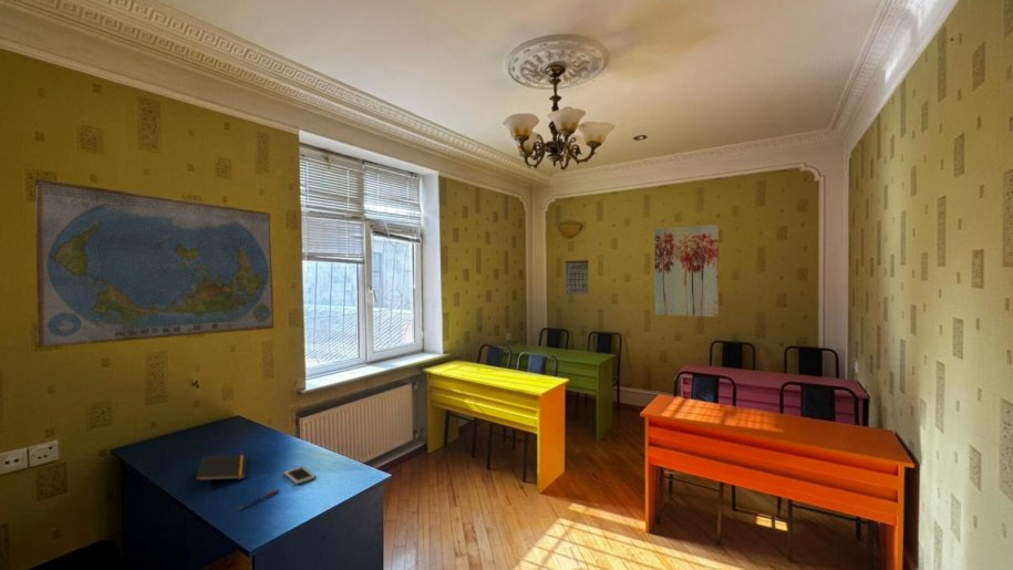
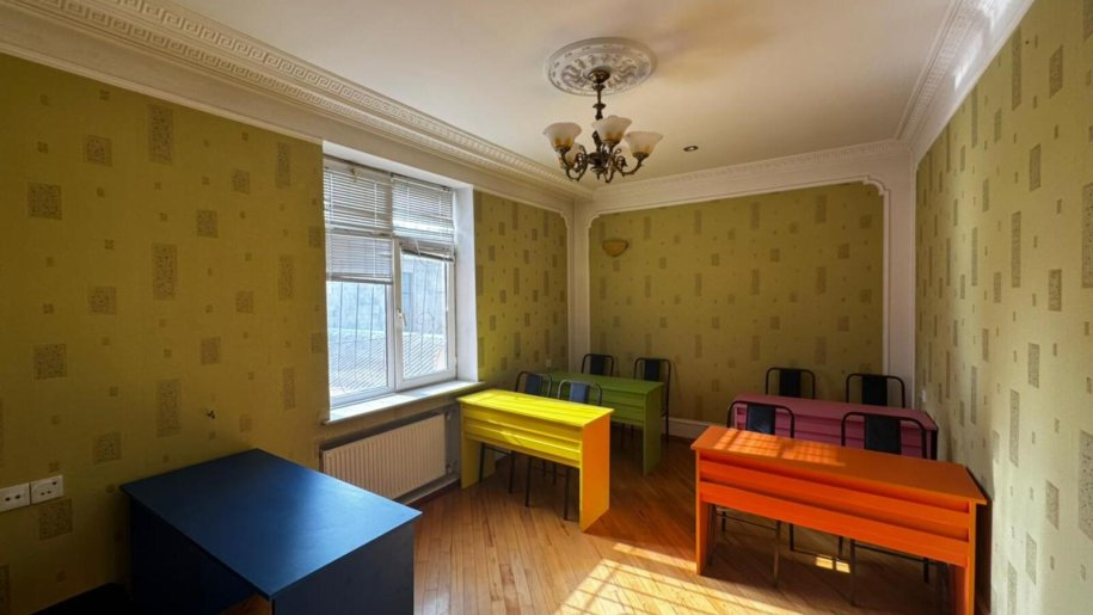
- notepad (223, 466)
- cell phone (299, 475)
- pen (259, 498)
- world map (177, 267)
- wall art (685, 271)
- calendar (577, 273)
